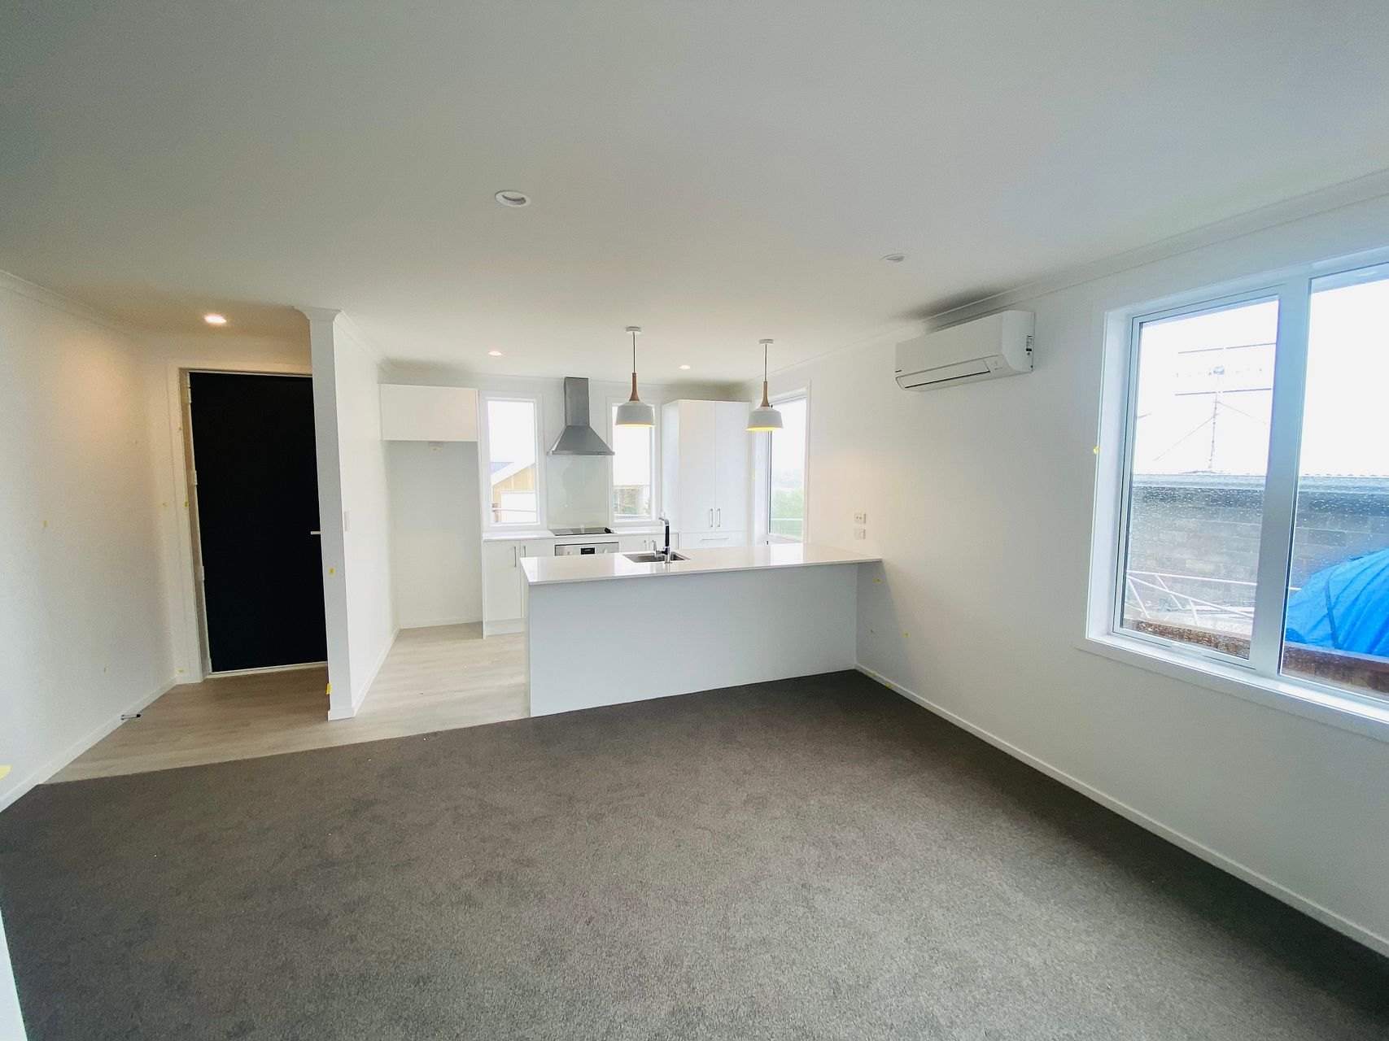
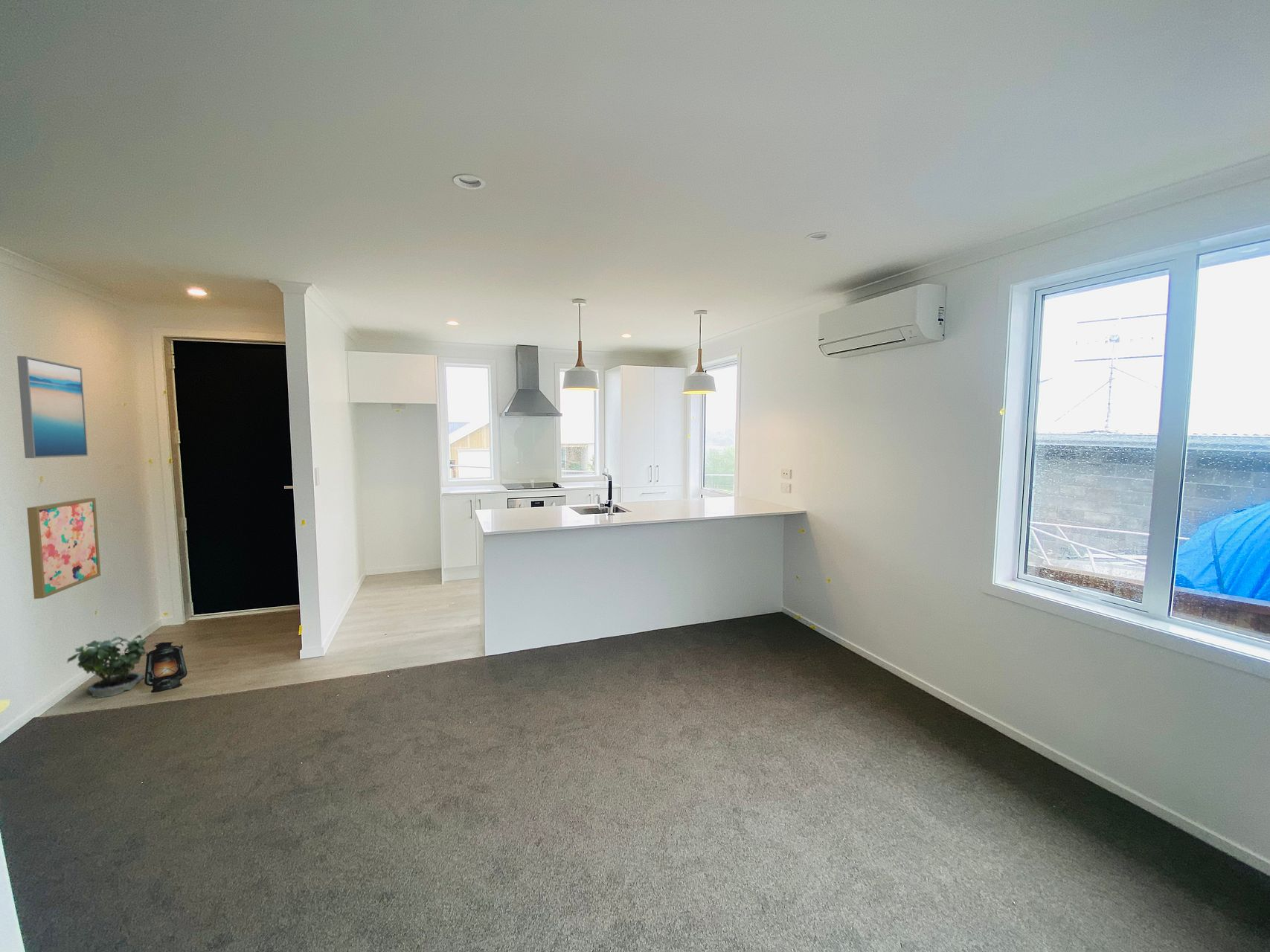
+ potted plant (110, 660)
+ wall art (55, 410)
+ wall art (67, 544)
+ lantern (165, 666)
